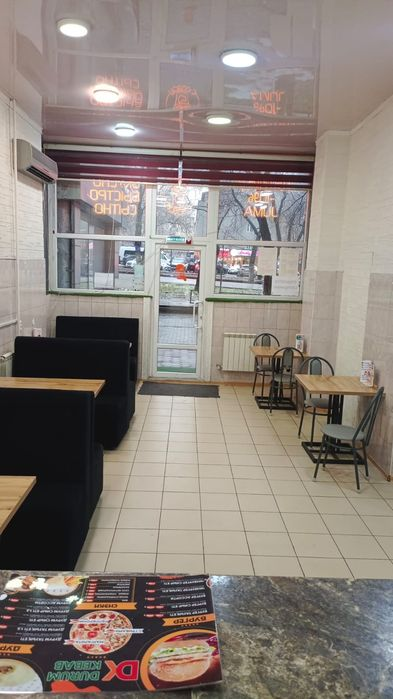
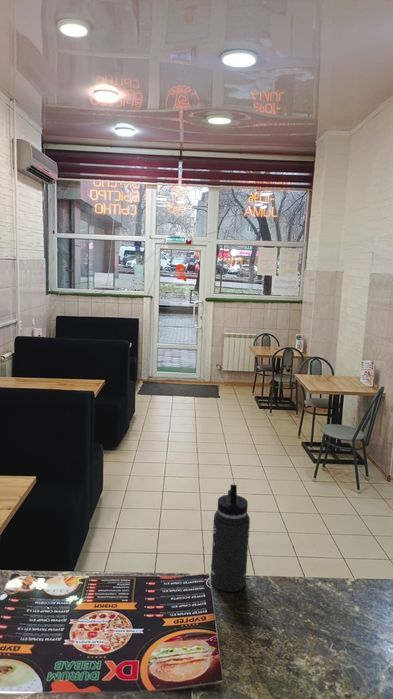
+ thermos bottle (230, 531)
